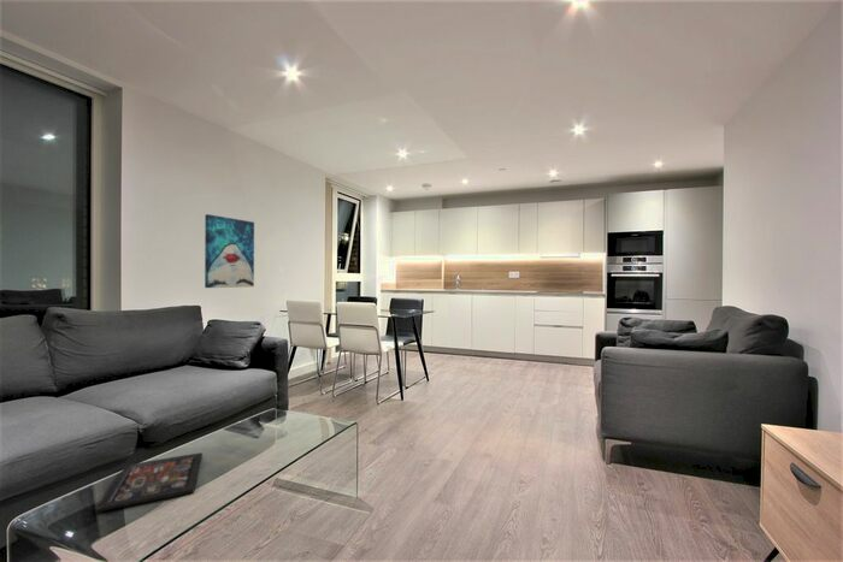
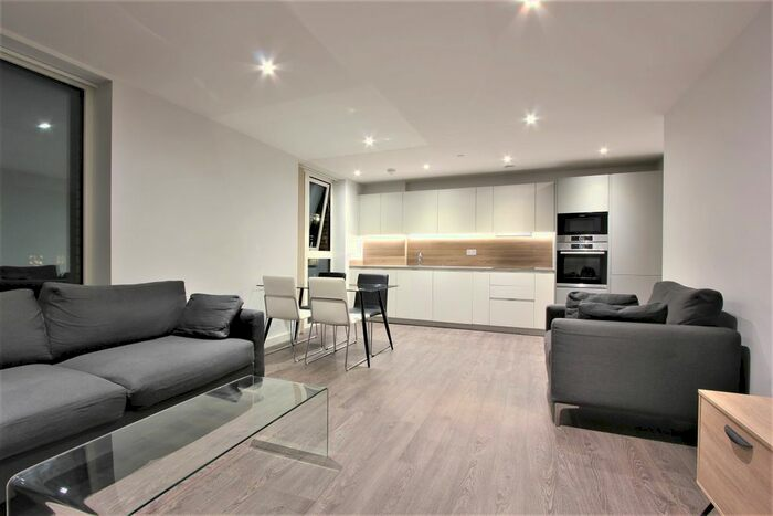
- decorative tray (157, 478)
- wall art (230, 253)
